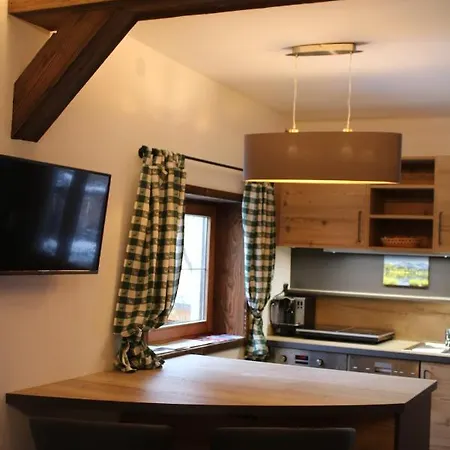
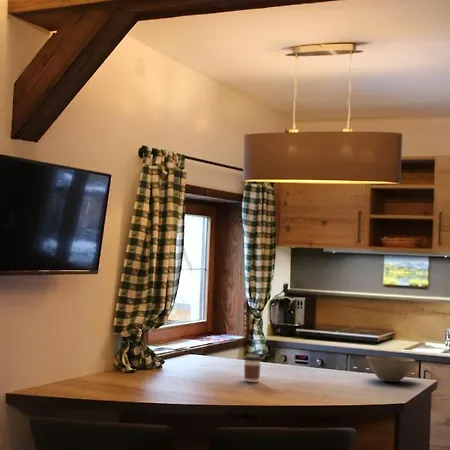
+ coffee cup (252, 367)
+ bowl (390, 369)
